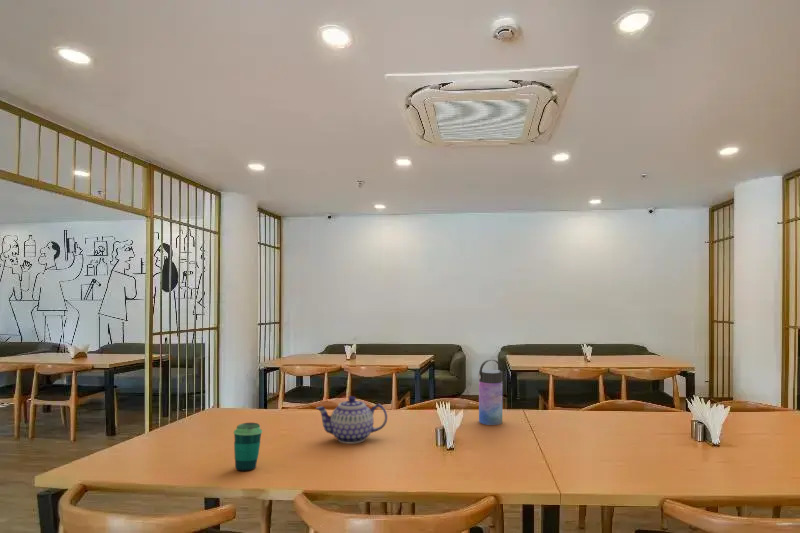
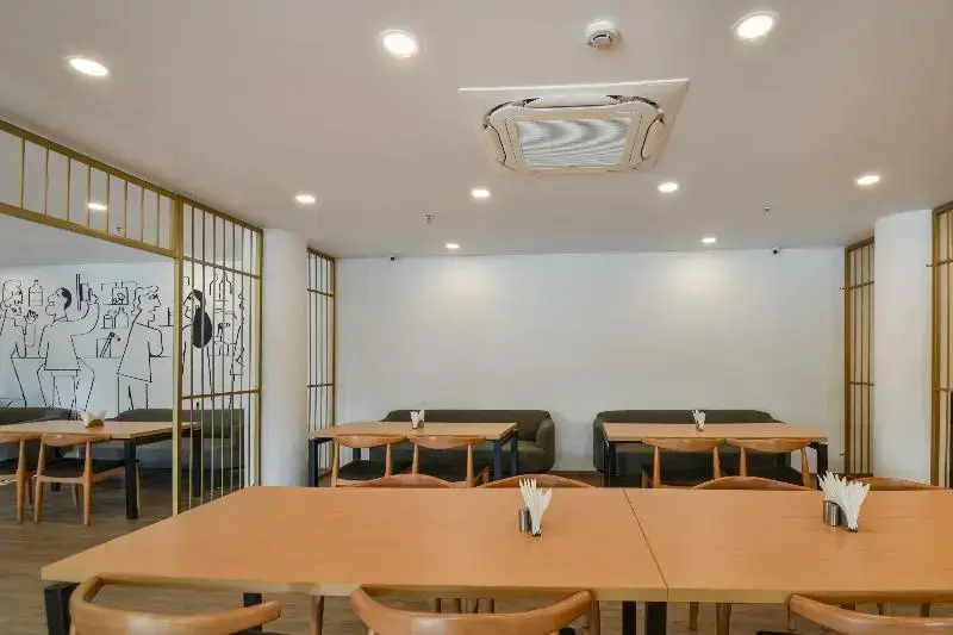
- teapot (351, 417)
- cup (247, 446)
- water bottle (490, 390)
